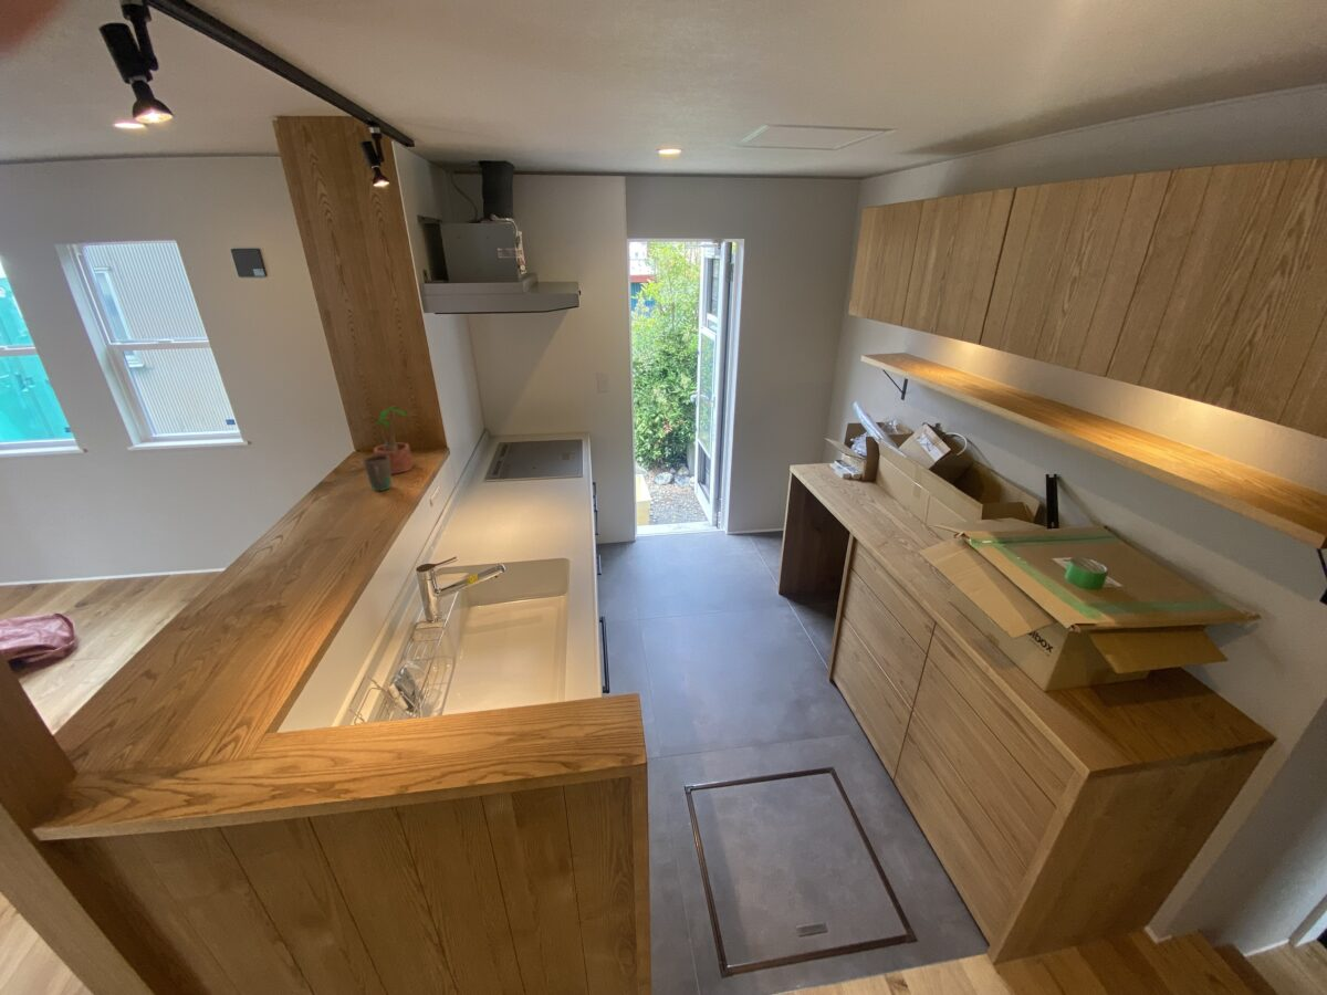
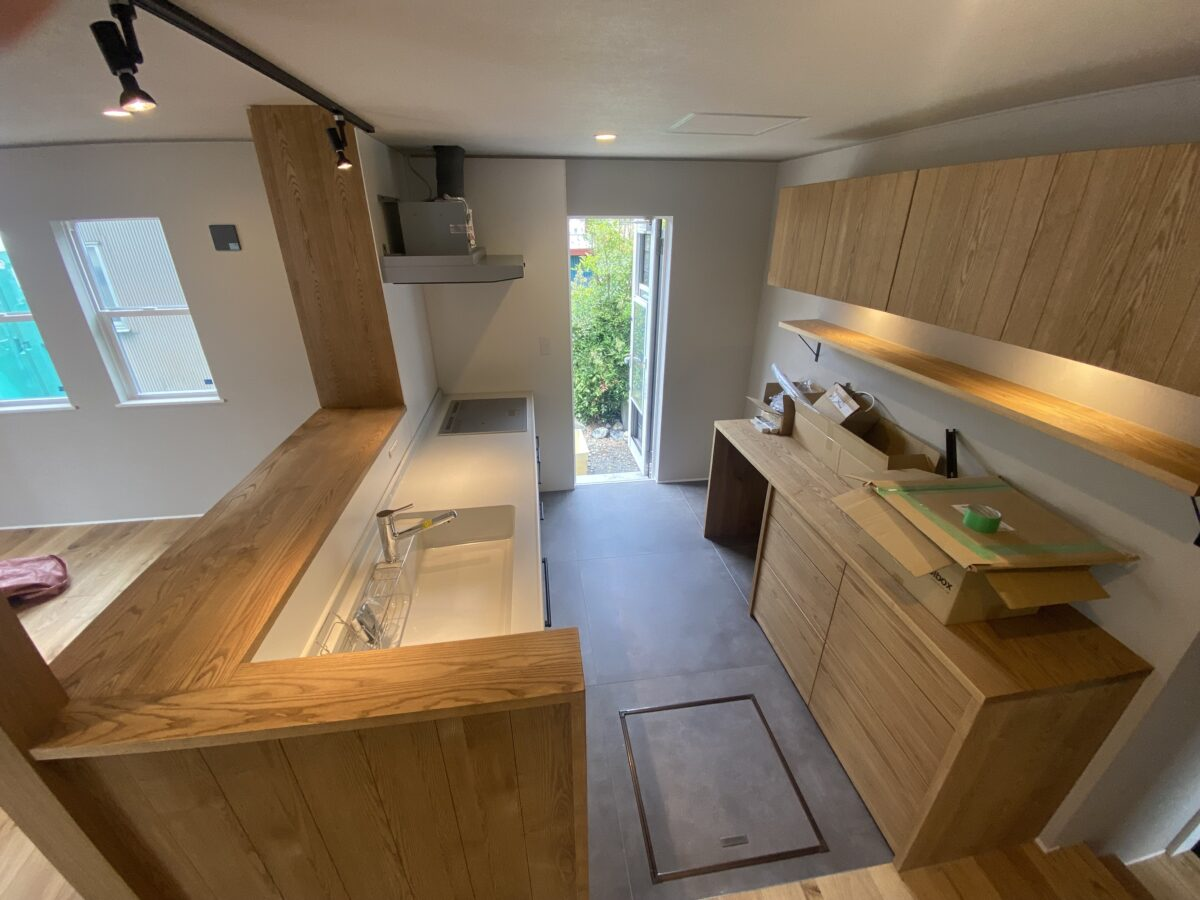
- mug (378, 474)
- potted plant (394, 439)
